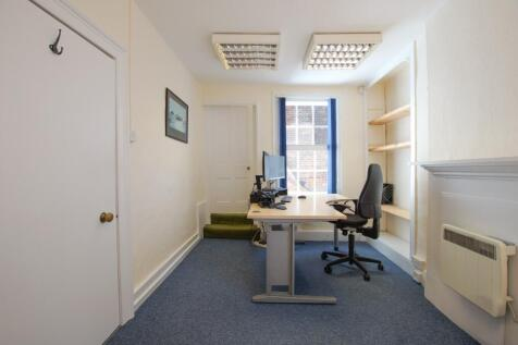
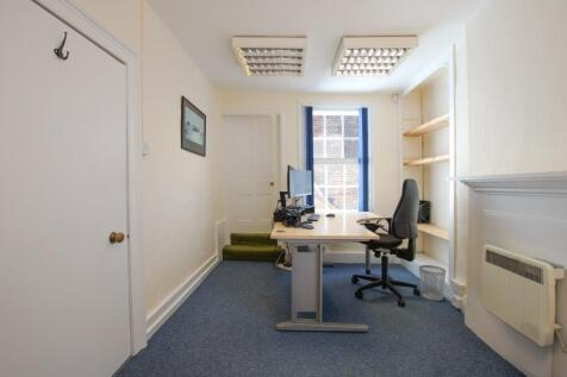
+ wastebasket (431, 282)
